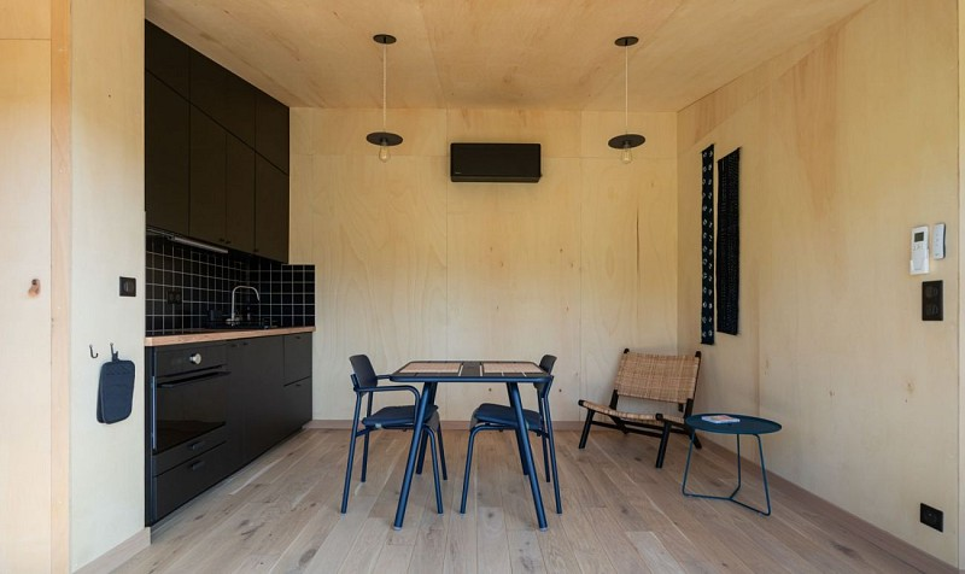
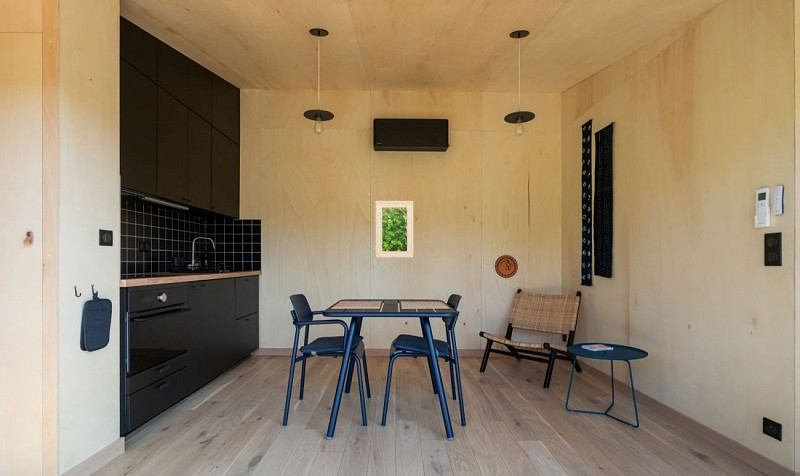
+ decorative plate (506, 266)
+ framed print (394, 229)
